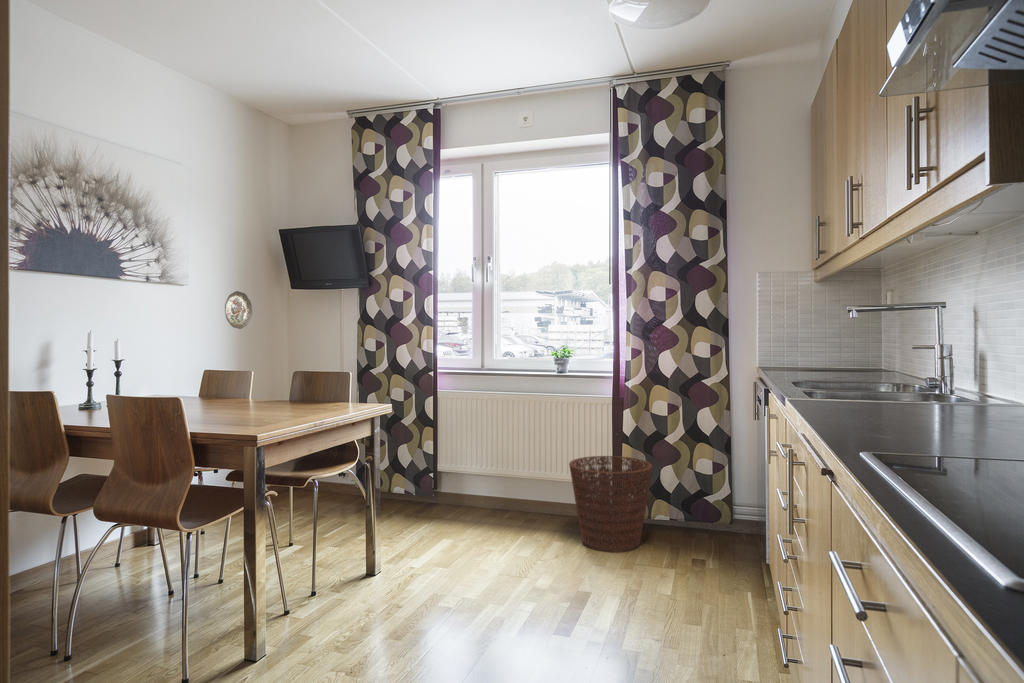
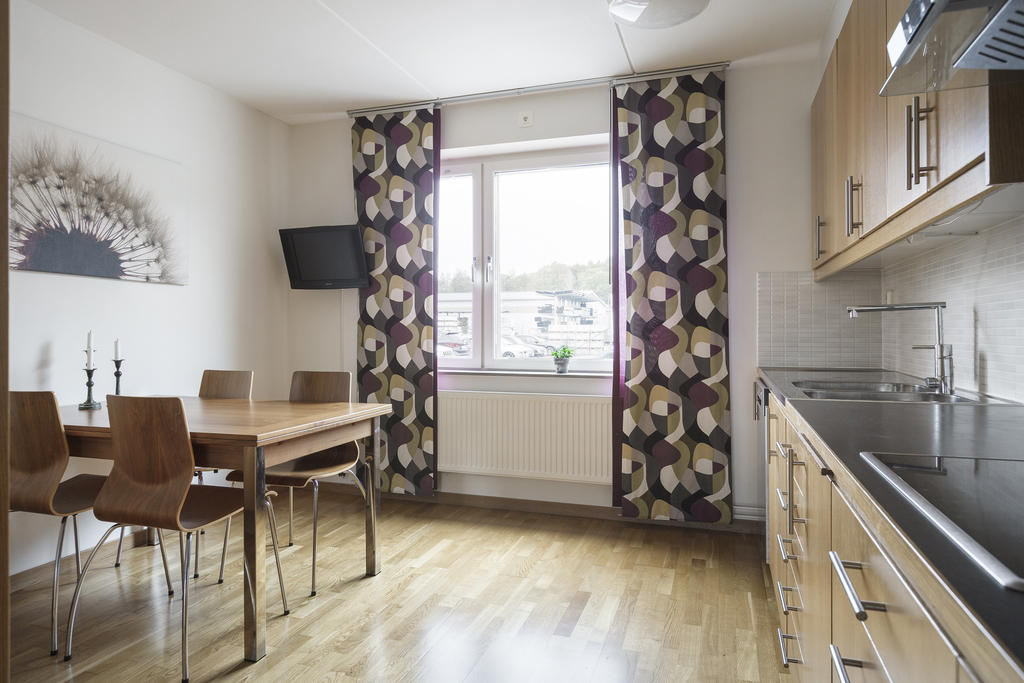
- decorative plate (237, 310)
- basket (610, 503)
